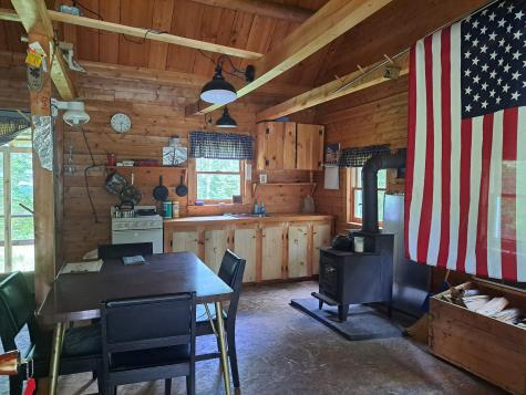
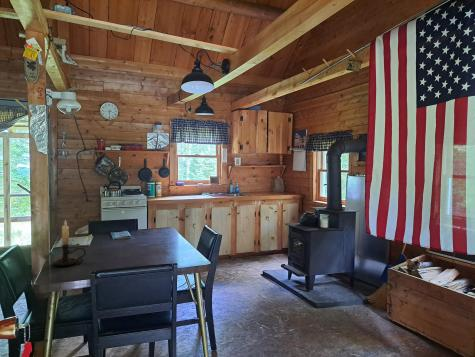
+ candle holder (68, 241)
